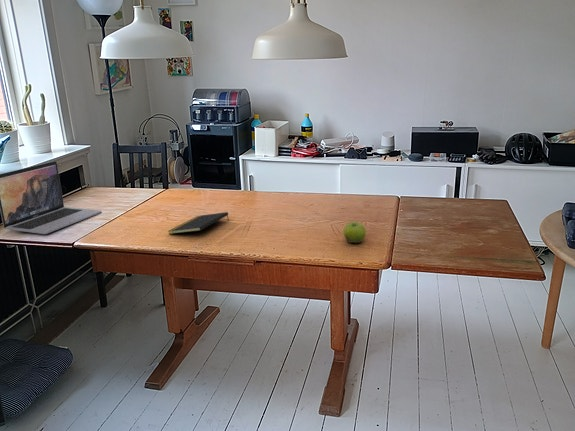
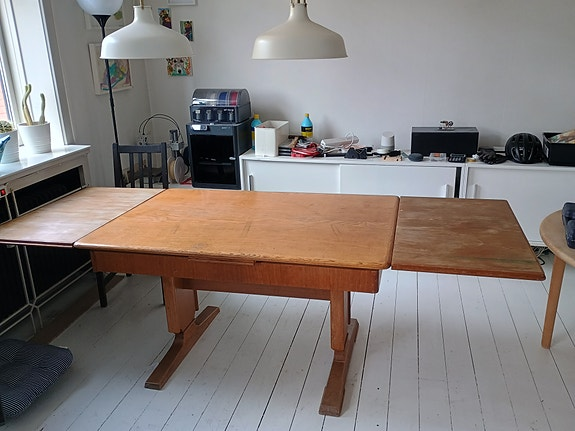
- notepad (199, 222)
- fruit (354, 232)
- laptop (51, 195)
